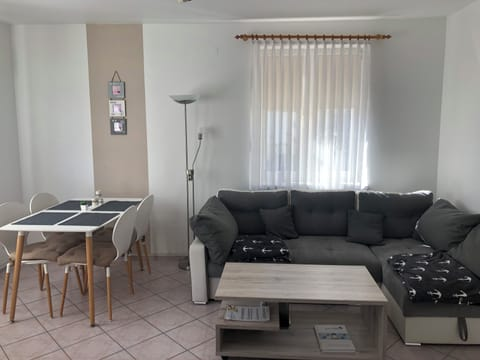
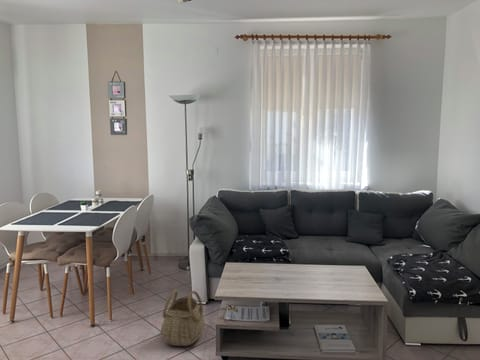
+ basket (183, 314)
